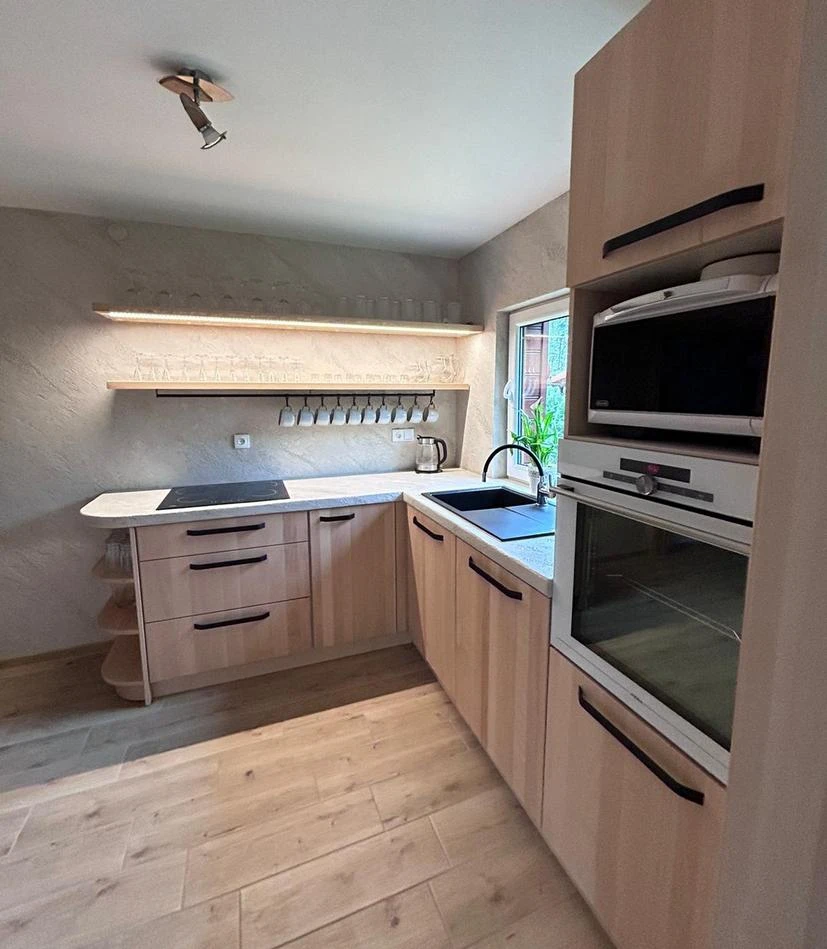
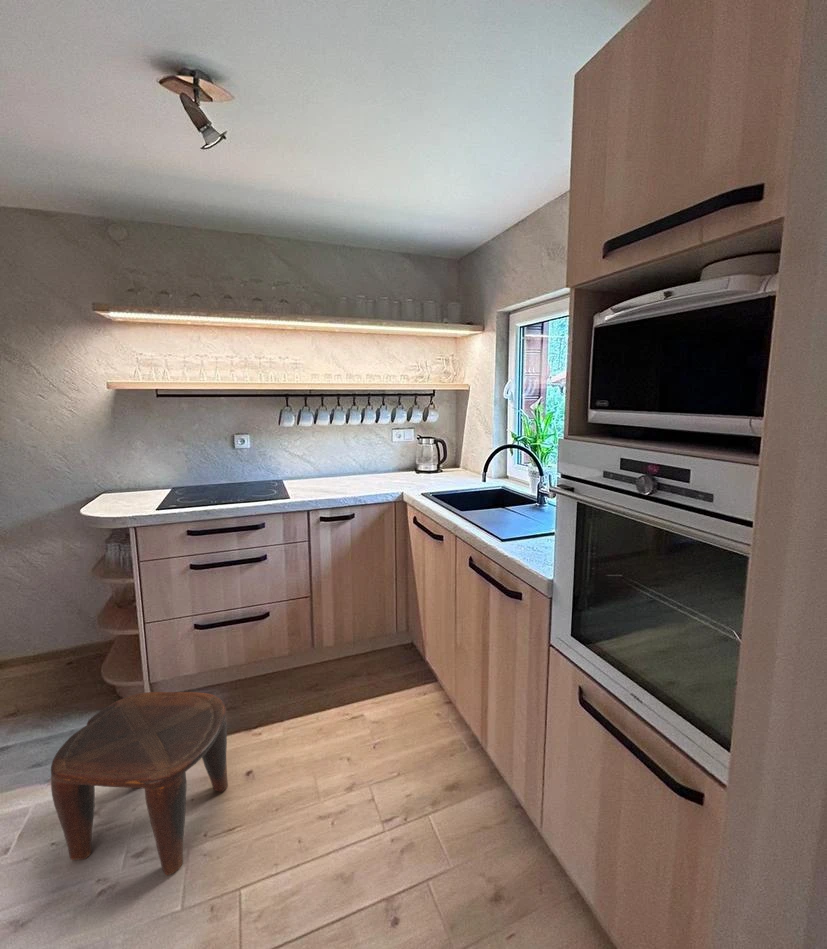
+ stool (150, 776)
